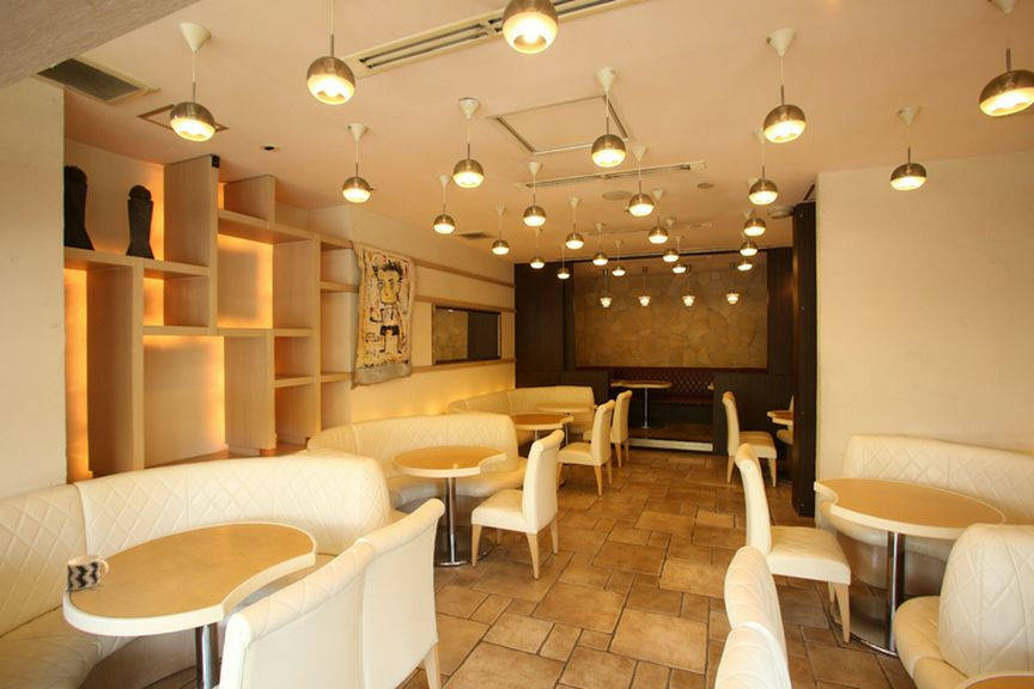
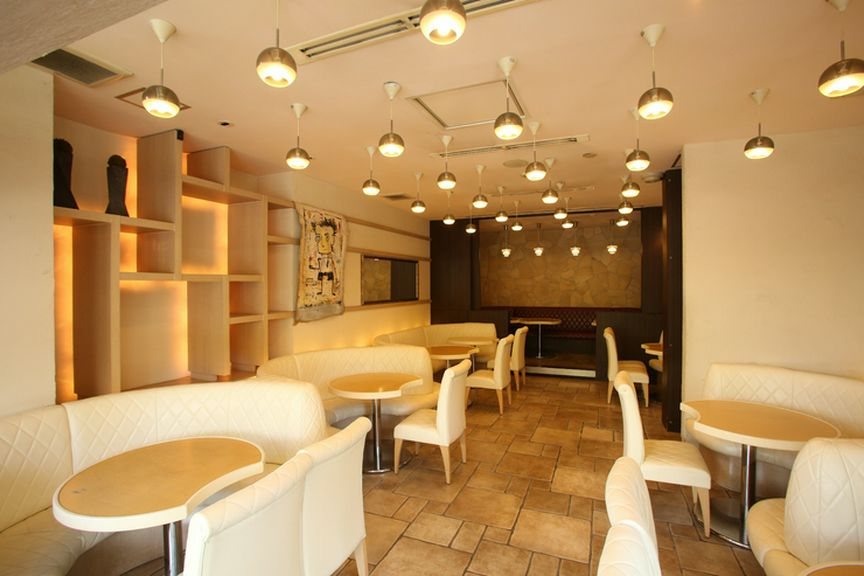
- cup (89, 571)
